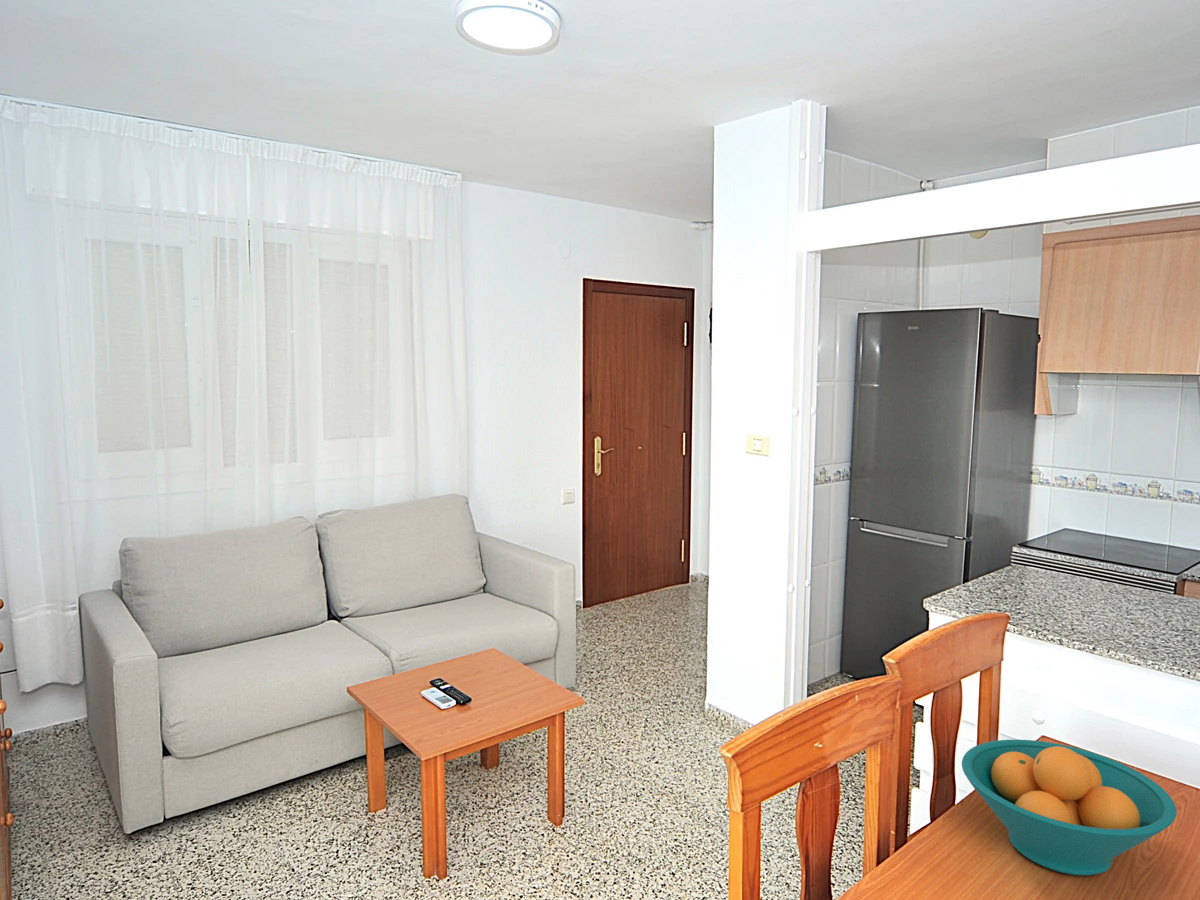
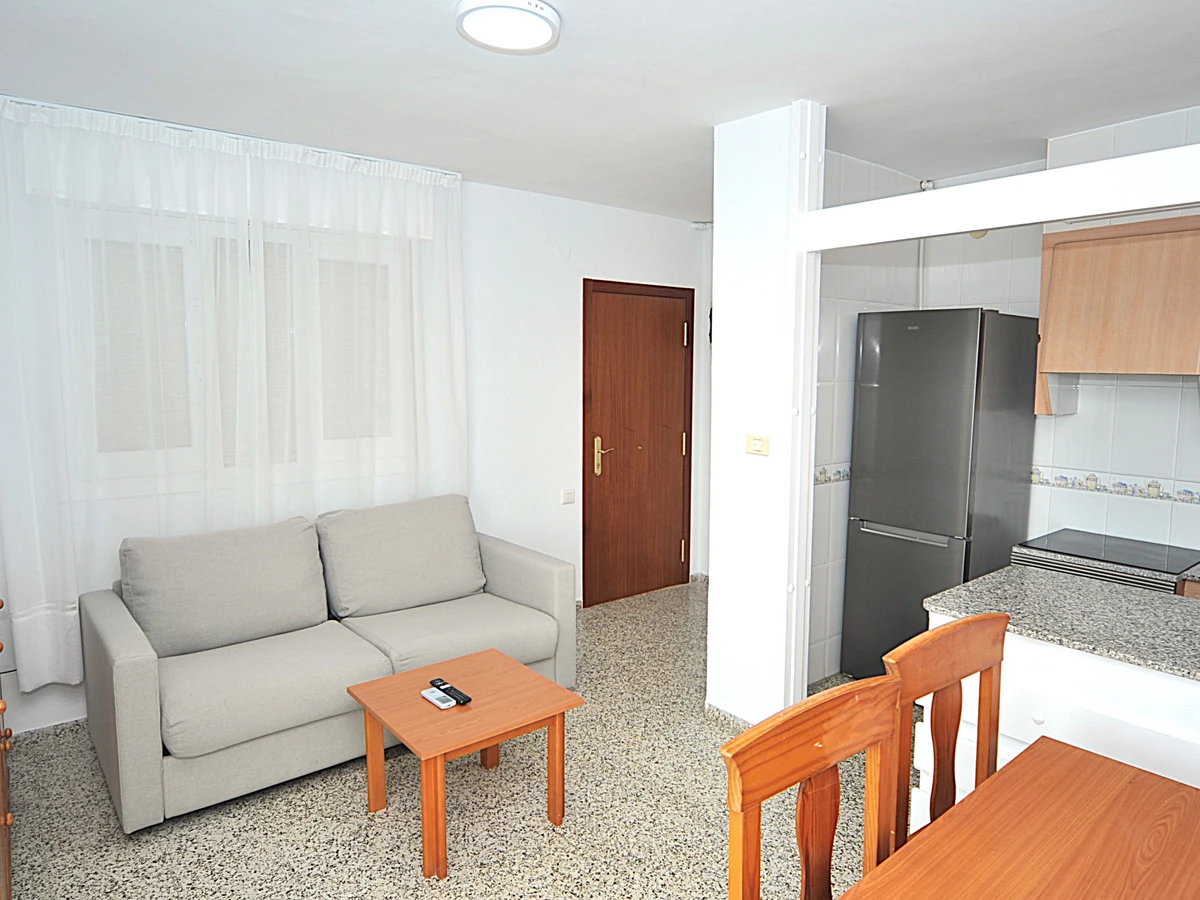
- fruit bowl (1061, 800)
